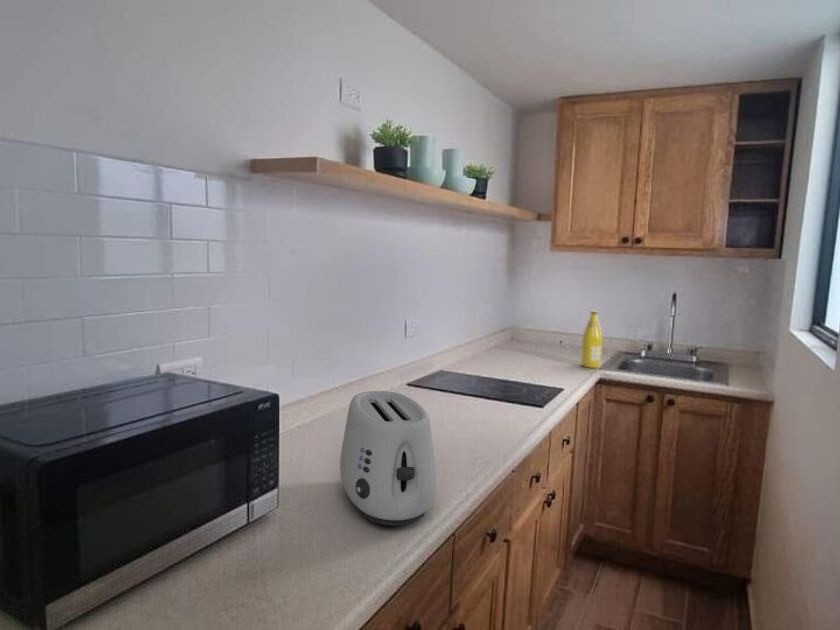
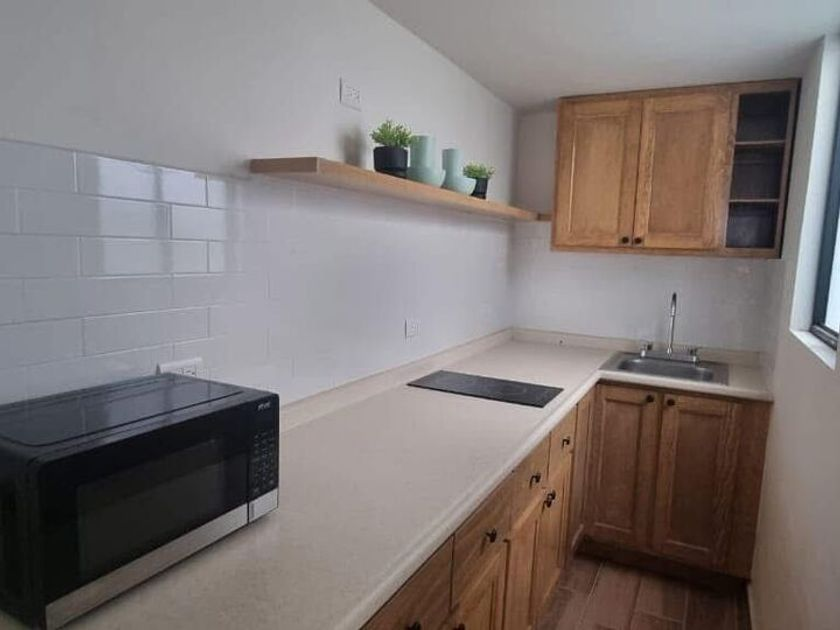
- toaster (385, 455)
- bottle (592, 338)
